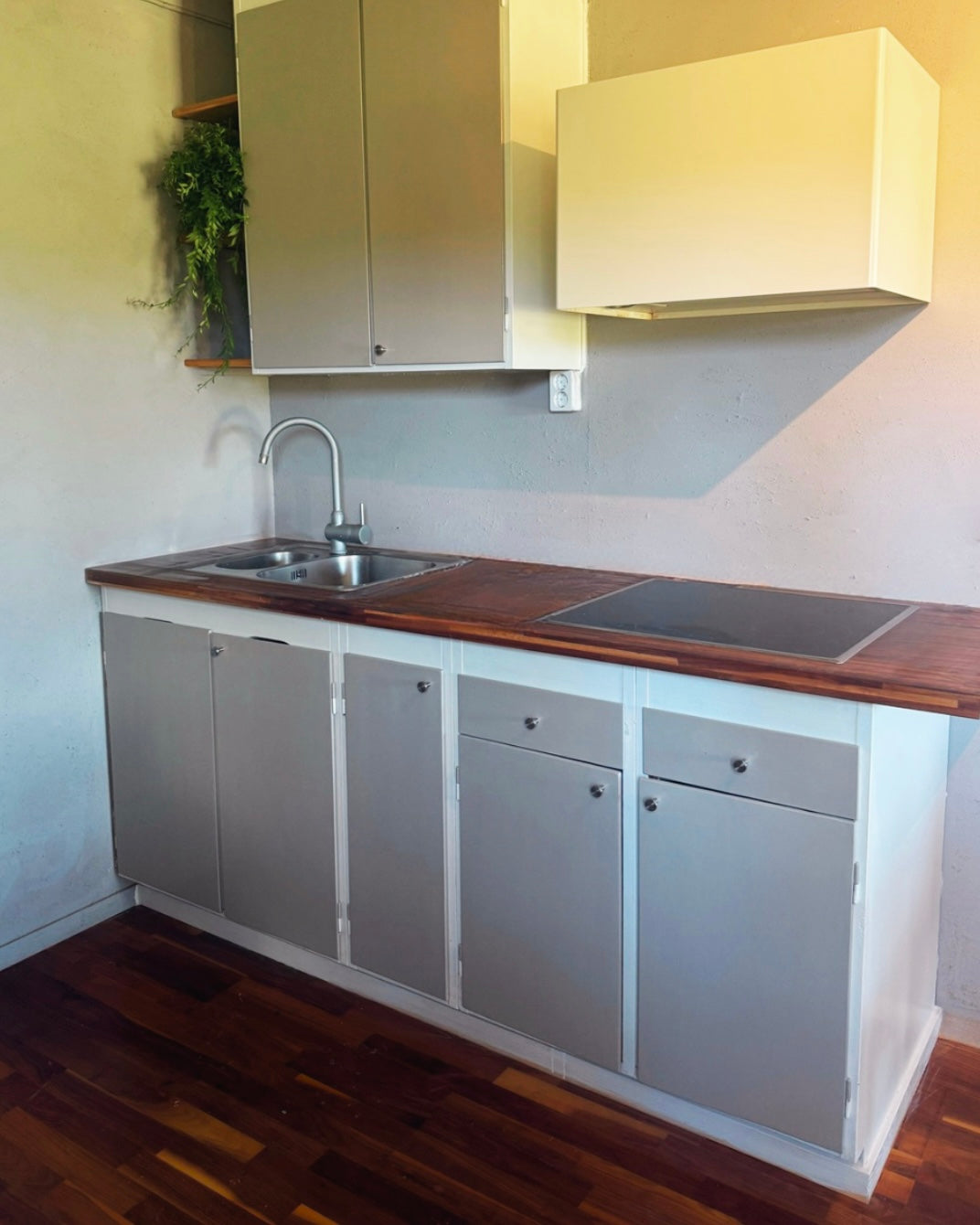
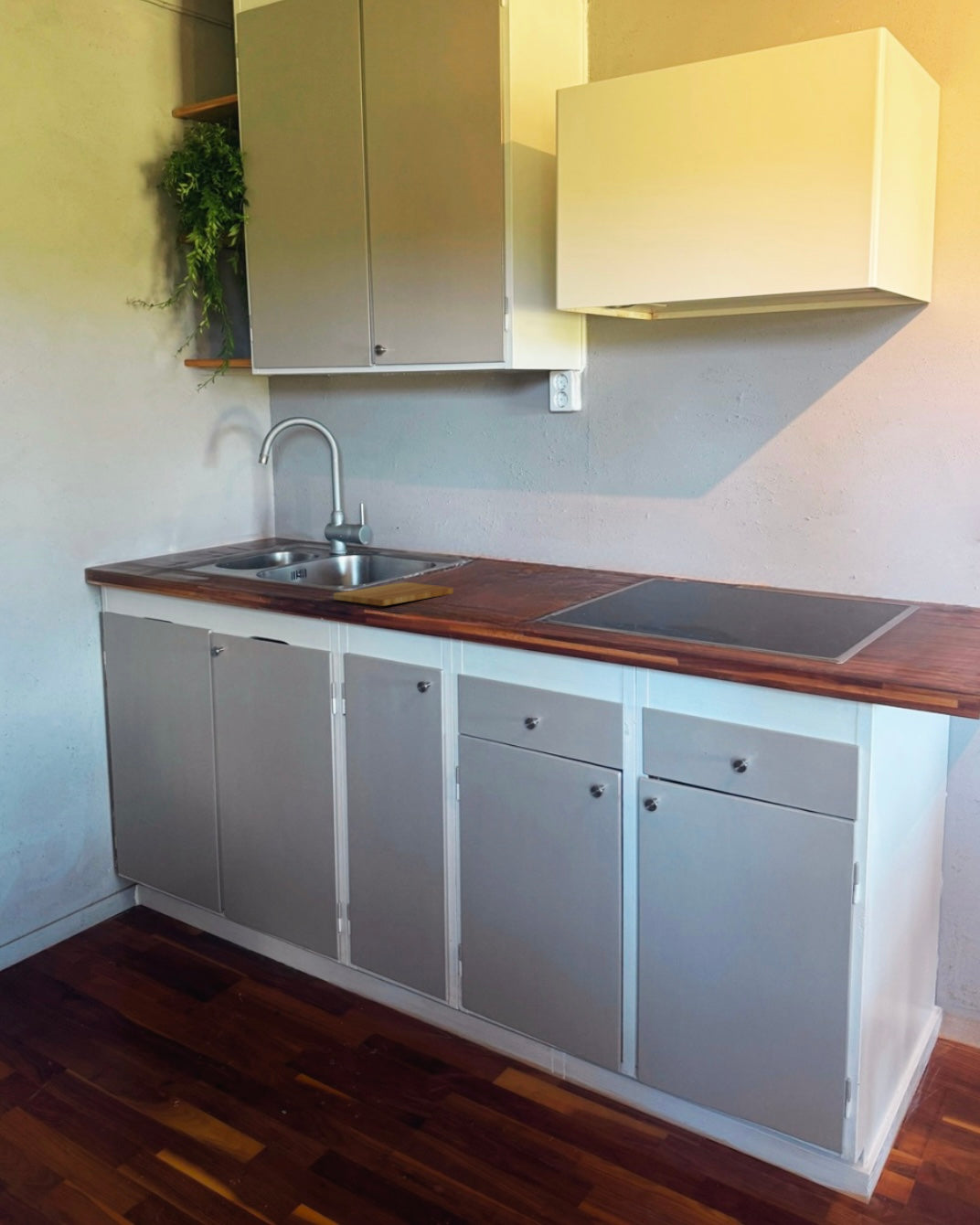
+ cutting board (394, 593)
